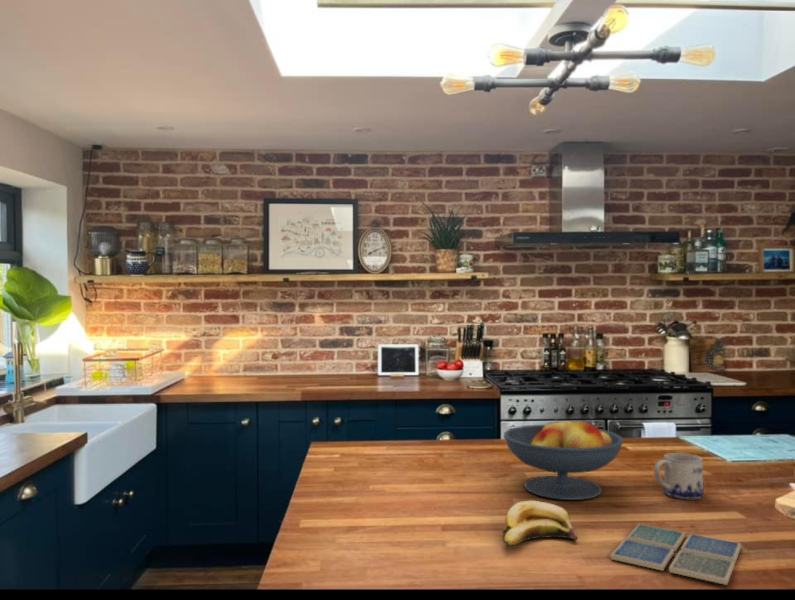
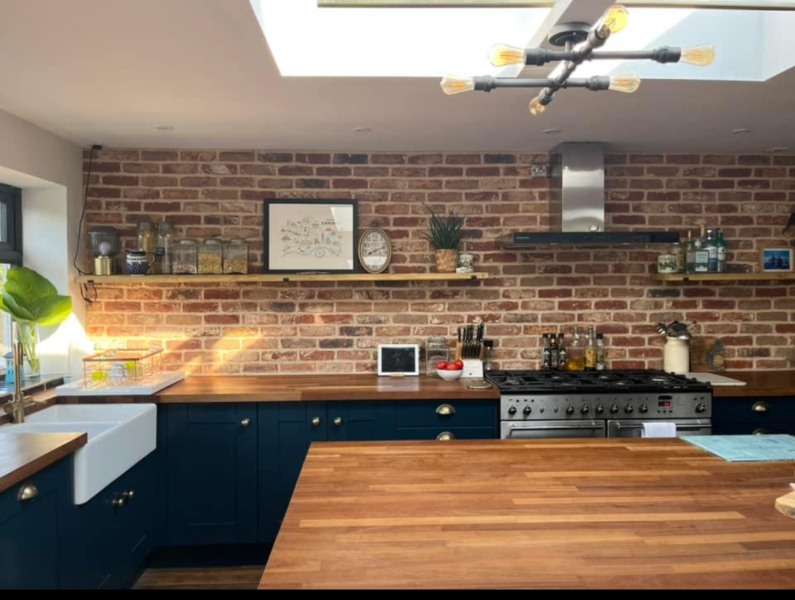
- fruit bowl (562, 452)
- mug (679, 476)
- banana (539, 523)
- drink coaster (676, 550)
